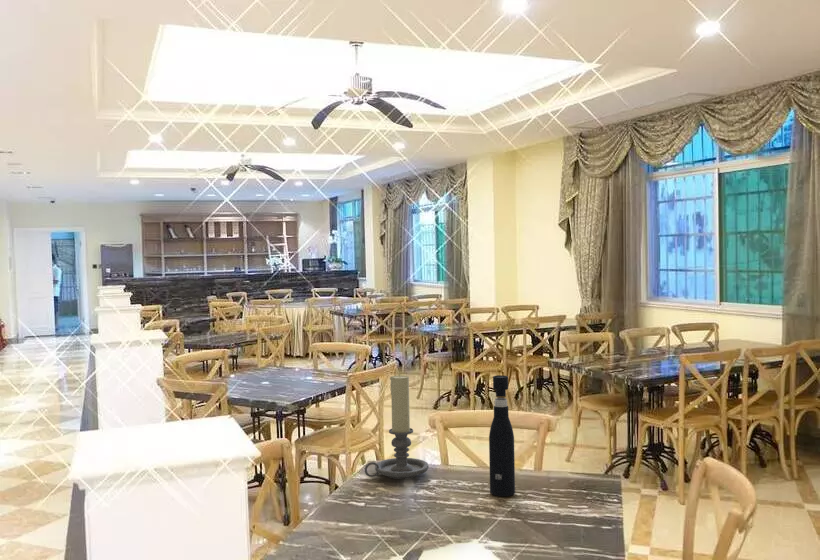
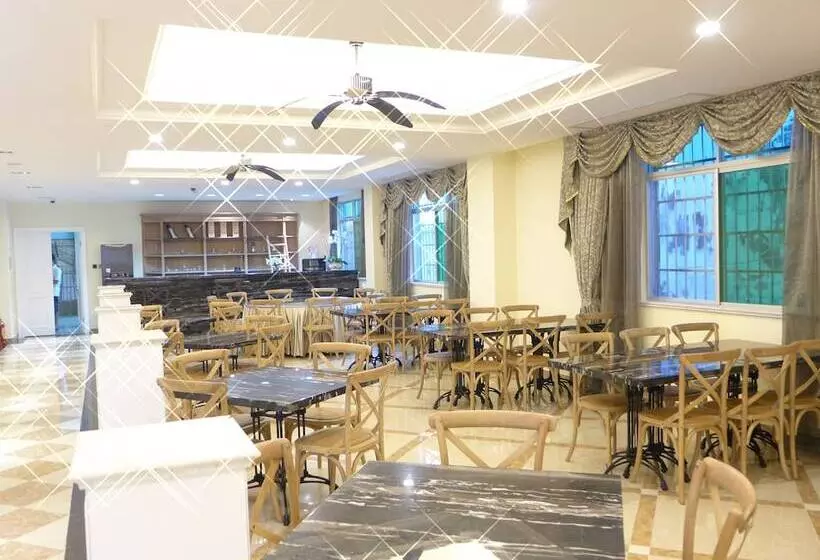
- candle holder (395, 424)
- pepper grinder (501, 434)
